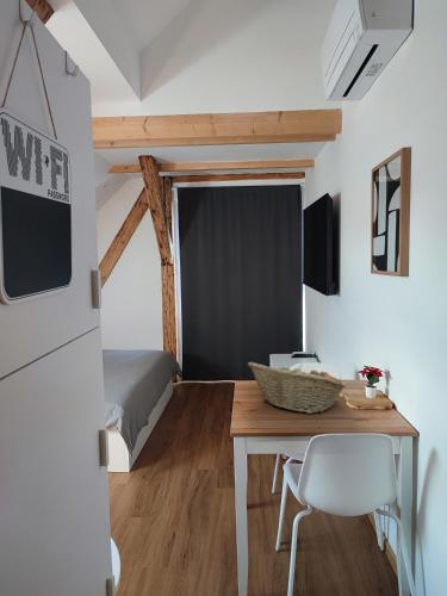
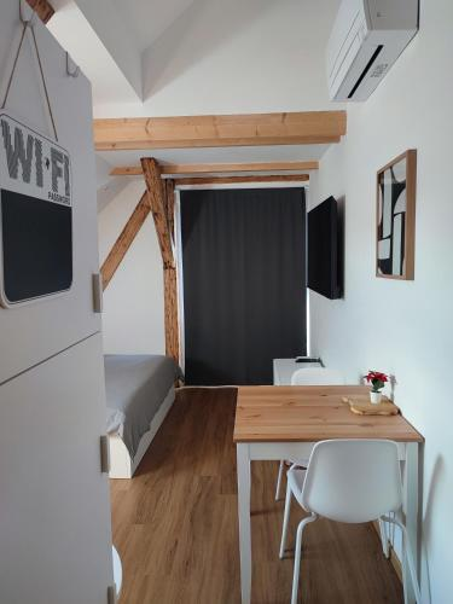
- fruit basket (294, 381)
